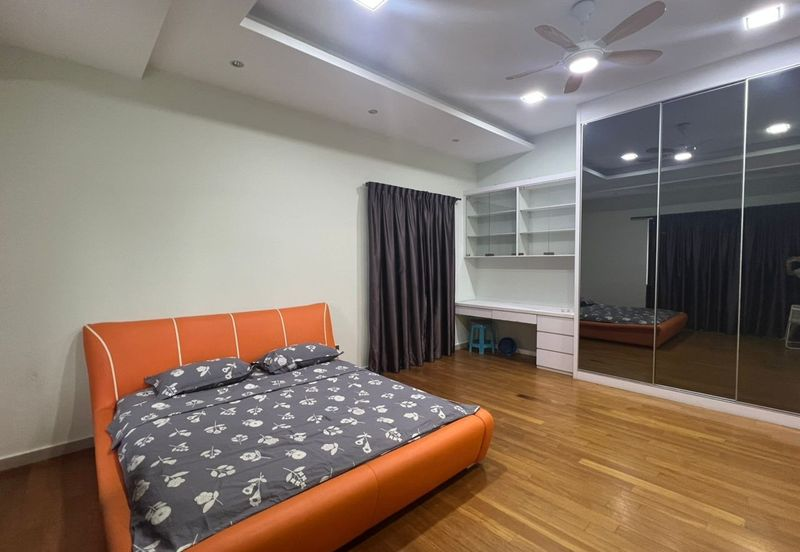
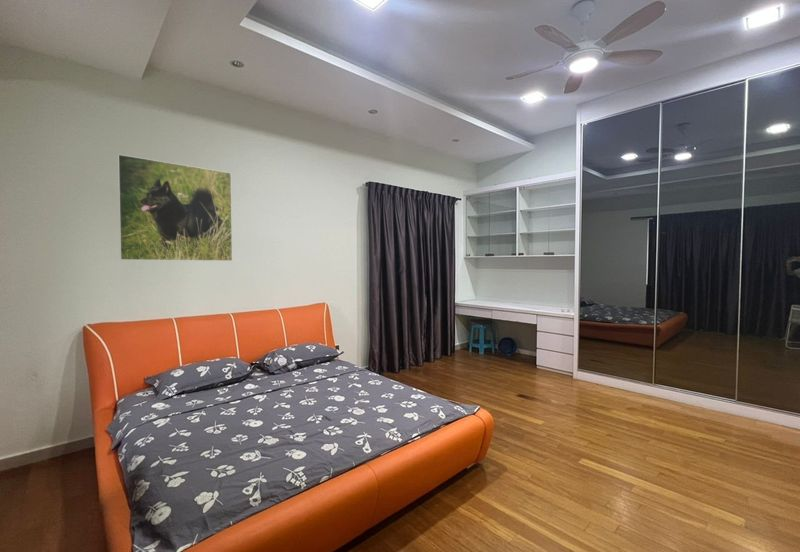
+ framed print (180, 212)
